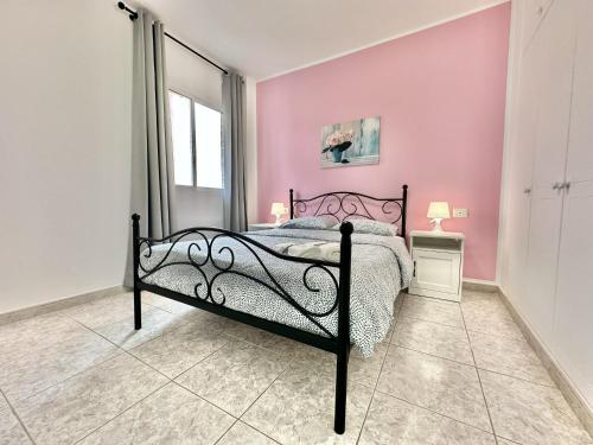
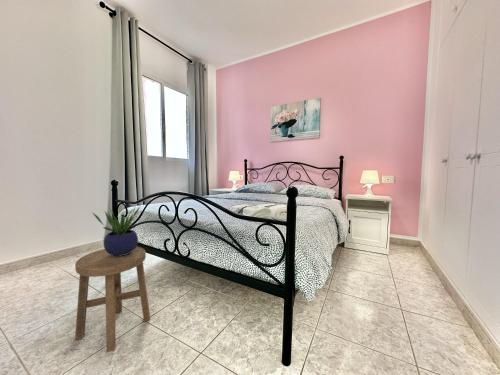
+ stool (114, 291)
+ potted plant (117, 229)
